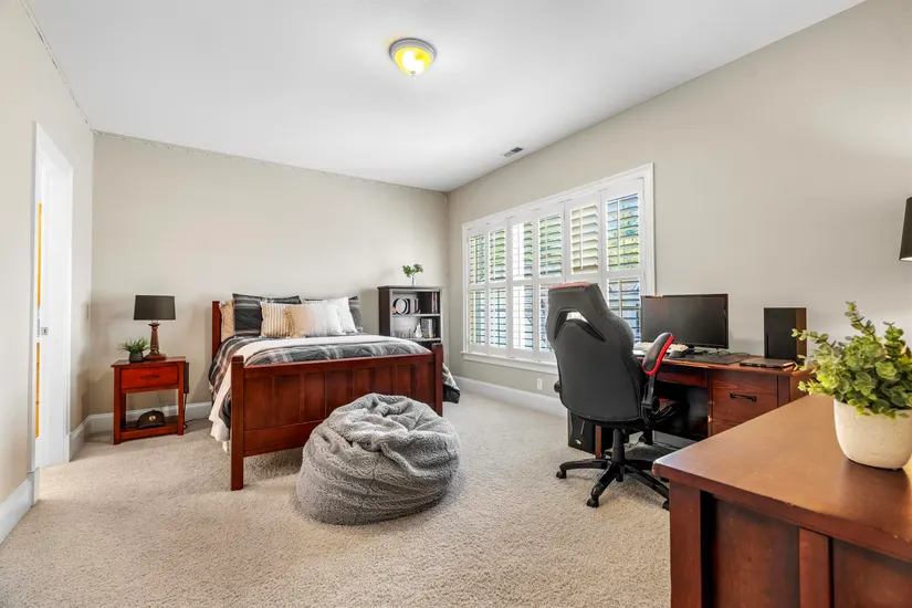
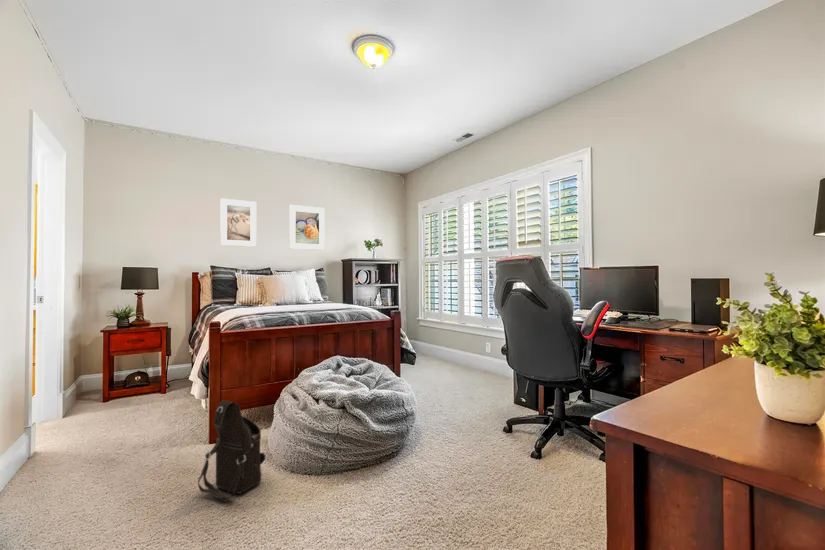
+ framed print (307, 228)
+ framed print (238, 223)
+ shoulder bag (236, 445)
